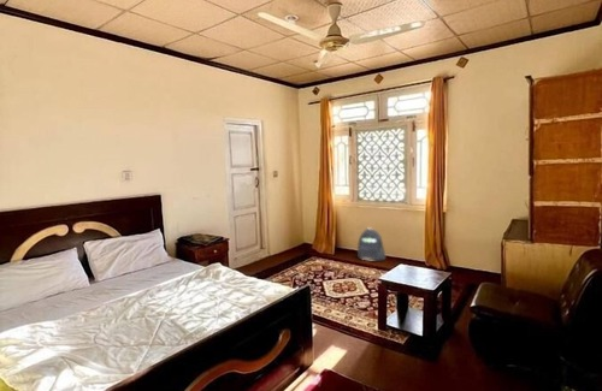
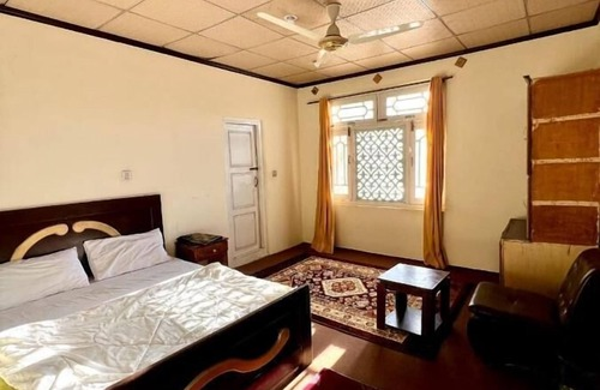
- backpack (368, 242)
